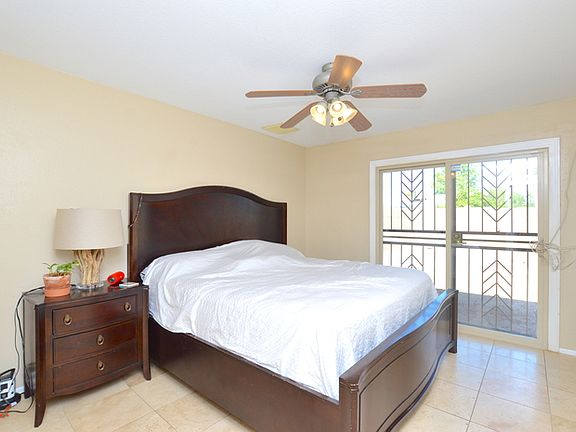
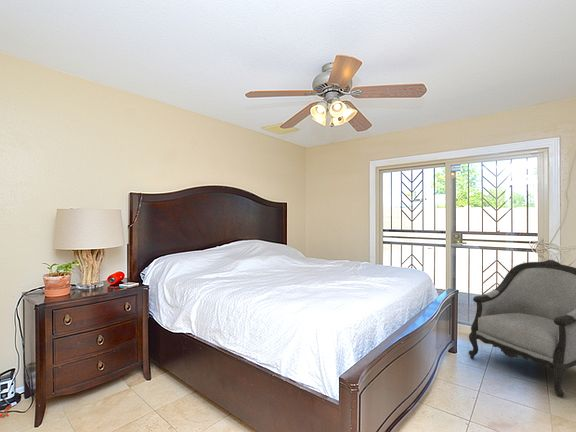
+ armchair (527, 315)
